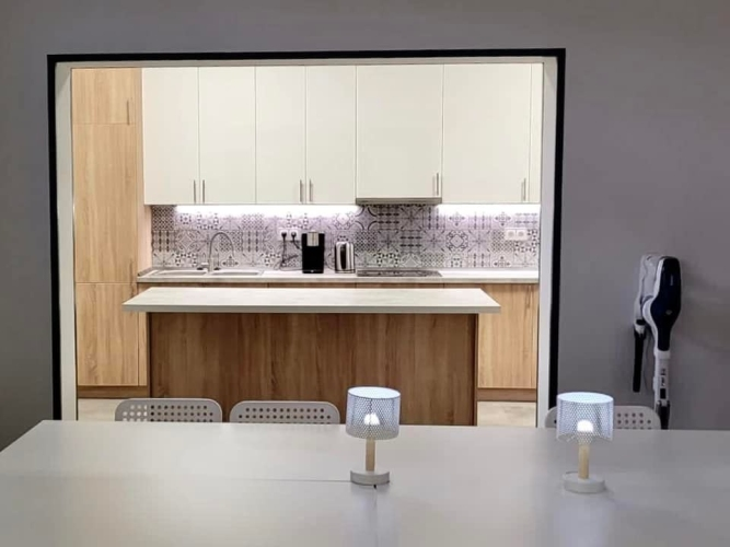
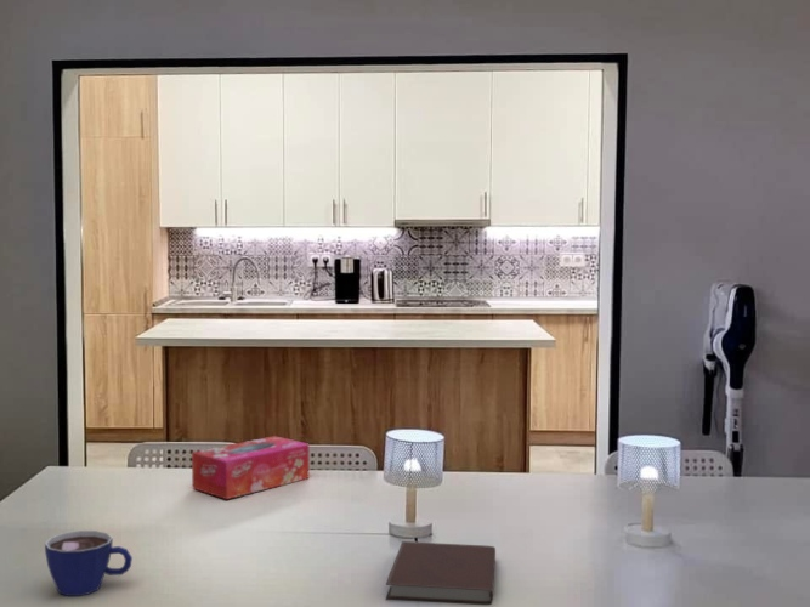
+ tissue box (251, 465)
+ notebook (443, 571)
+ cup (90, 563)
